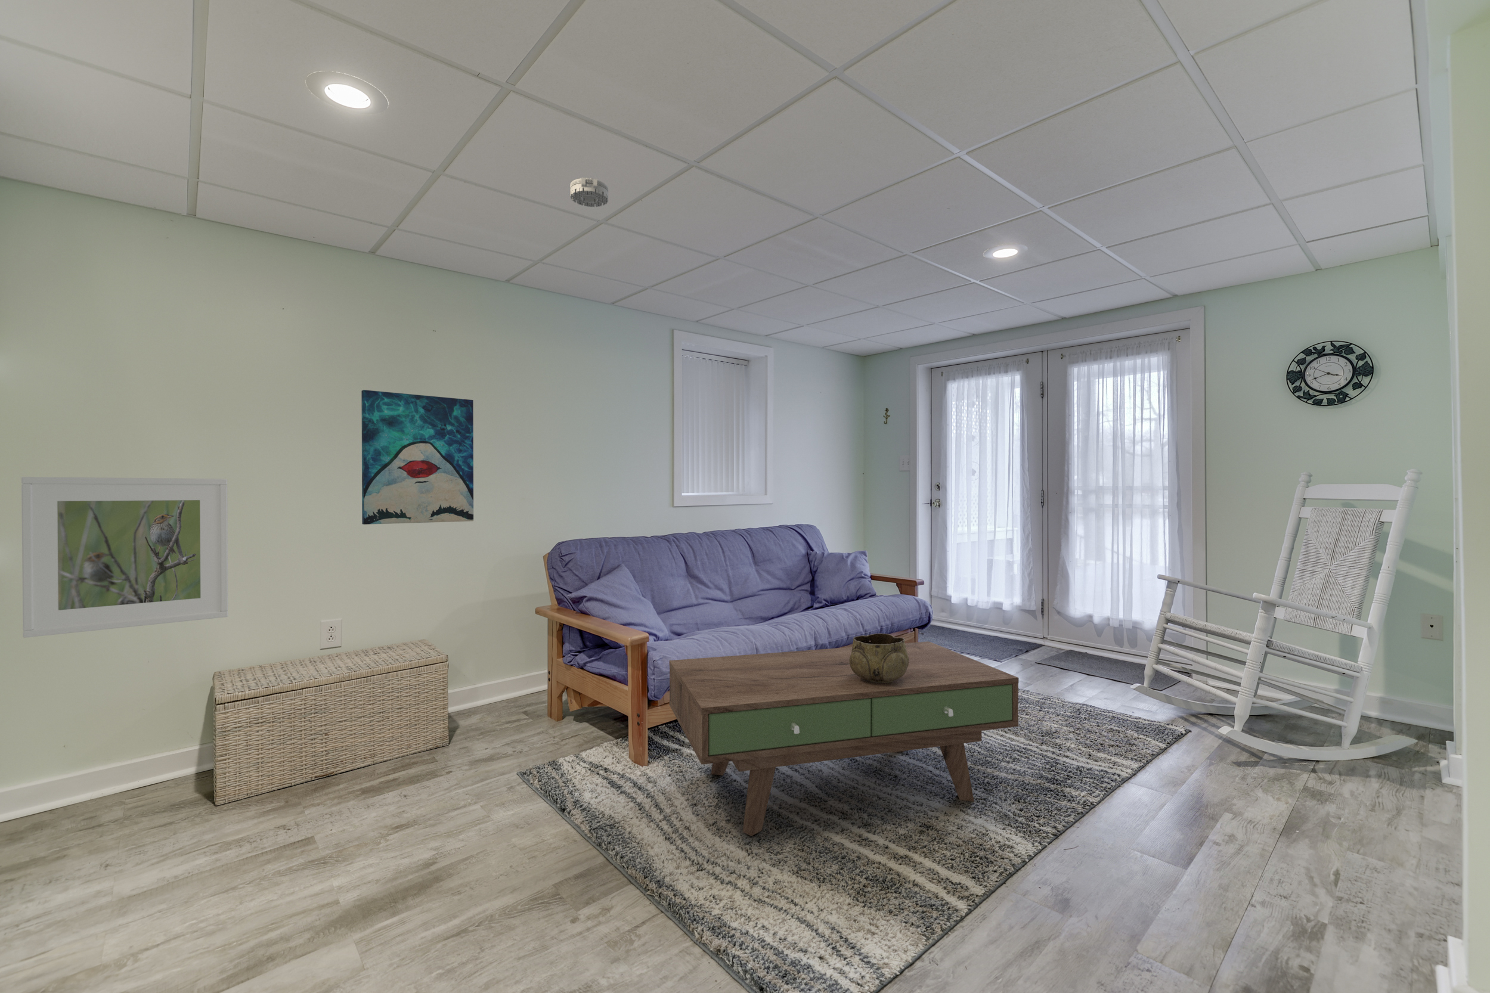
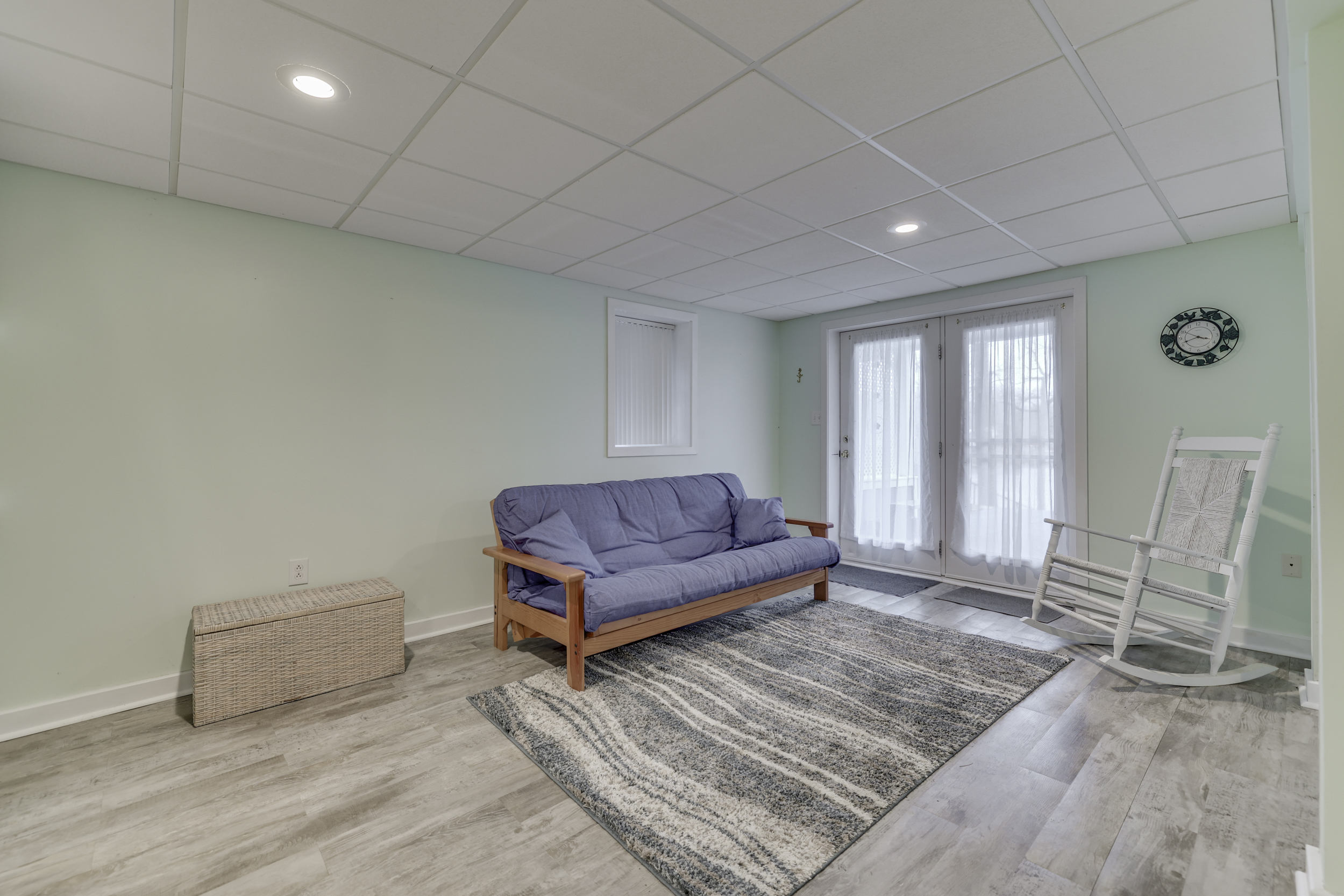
- wall art (420, 459)
- smoke detector (589, 192)
- decorative bowl (879, 658)
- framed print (132, 552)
- coffee table (837, 727)
